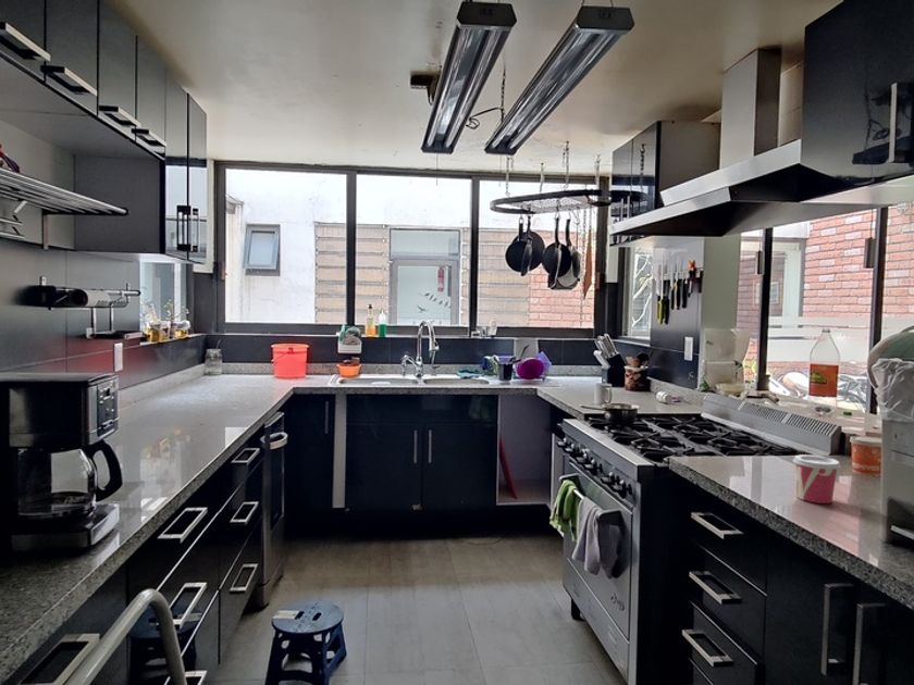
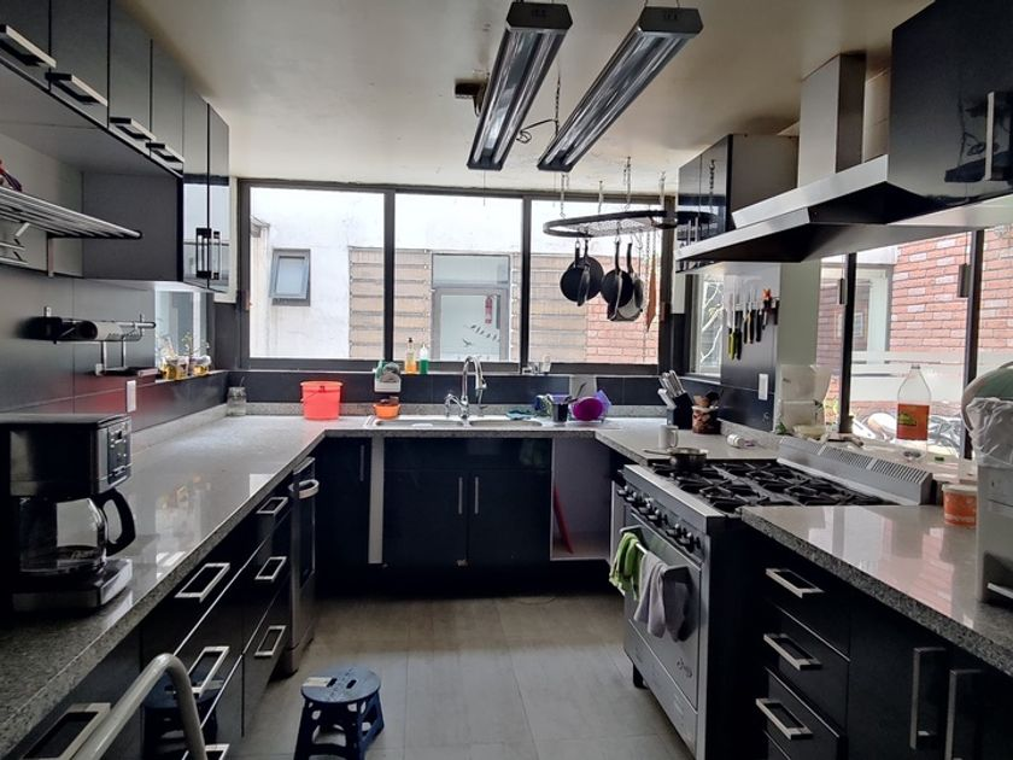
- cup (815, 478)
